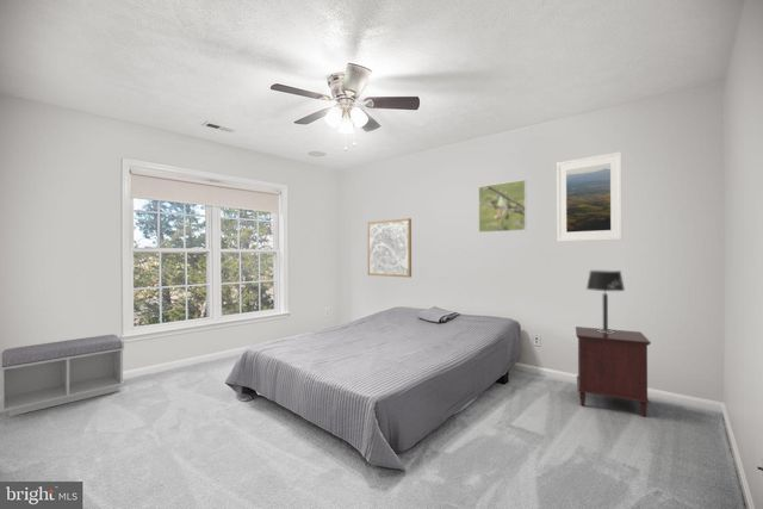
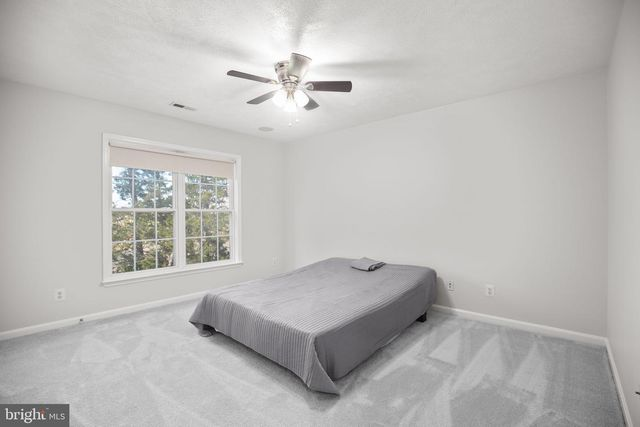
- bench (66, 370)
- table lamp (604, 300)
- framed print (588, 199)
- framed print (501, 207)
- wall art (387, 248)
- nightstand (609, 367)
